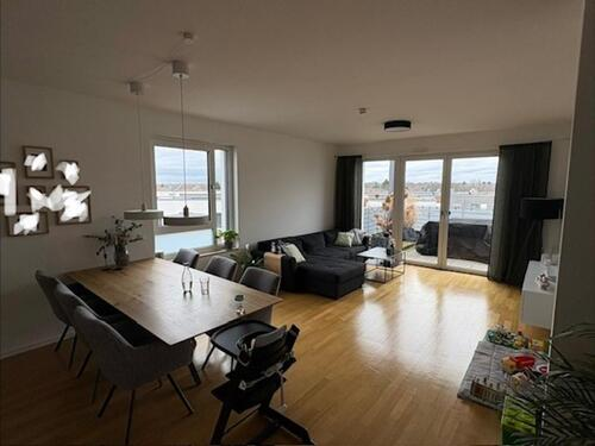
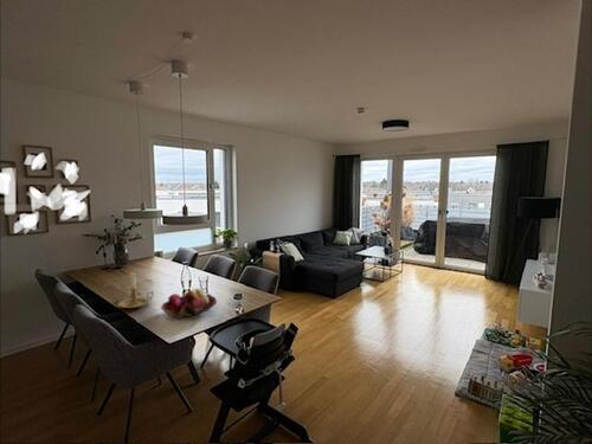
+ fruit basket (191, 301)
+ candle holder (133, 288)
